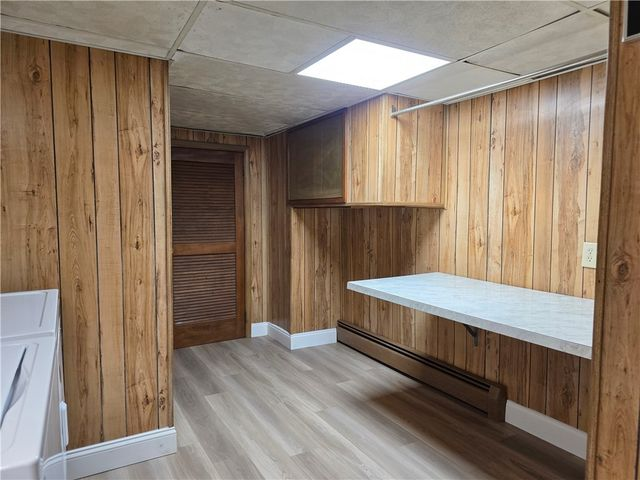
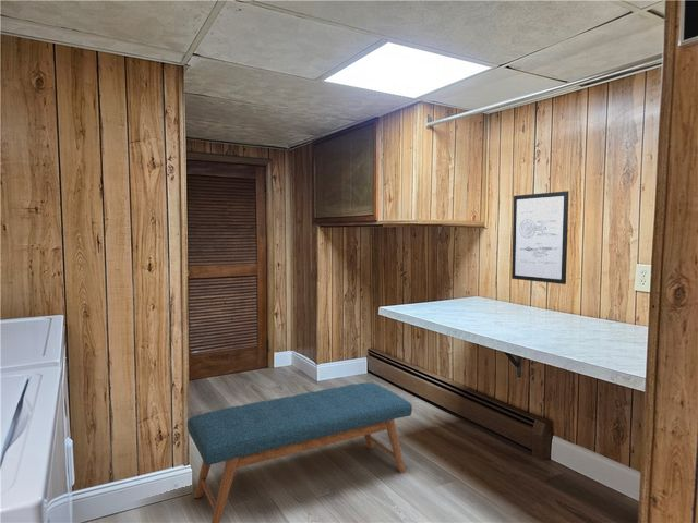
+ wall art (538, 238)
+ bench (304, 443)
